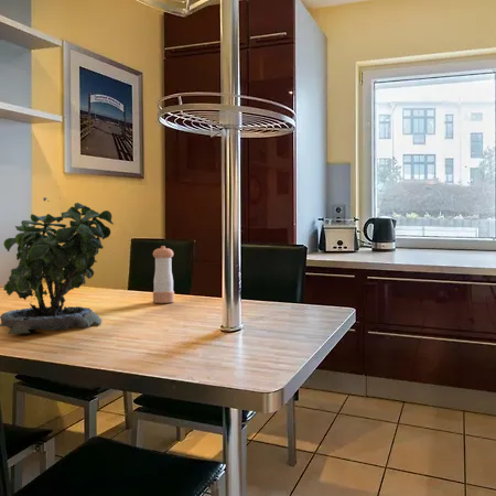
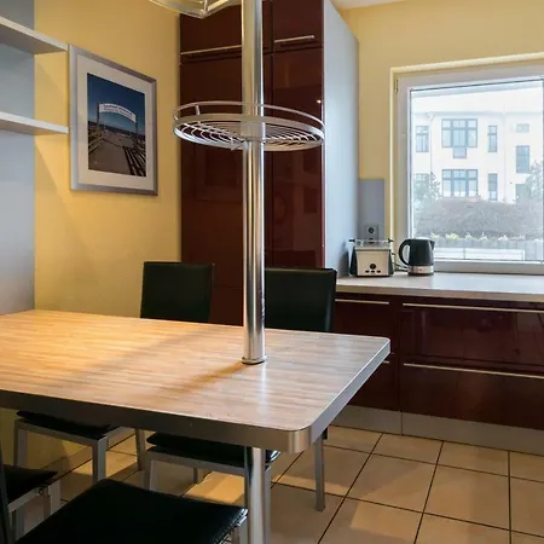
- potted plant (55, 260)
- pepper shaker (163, 273)
